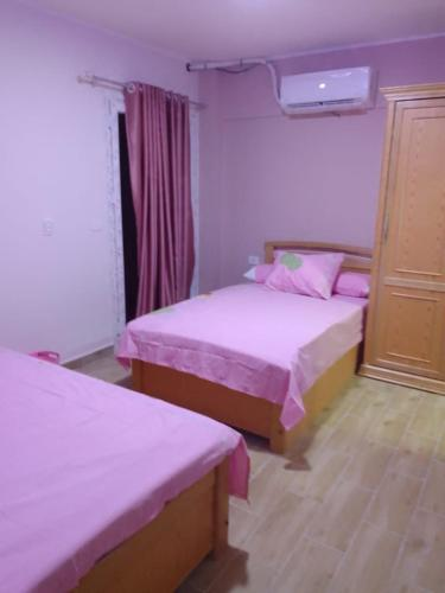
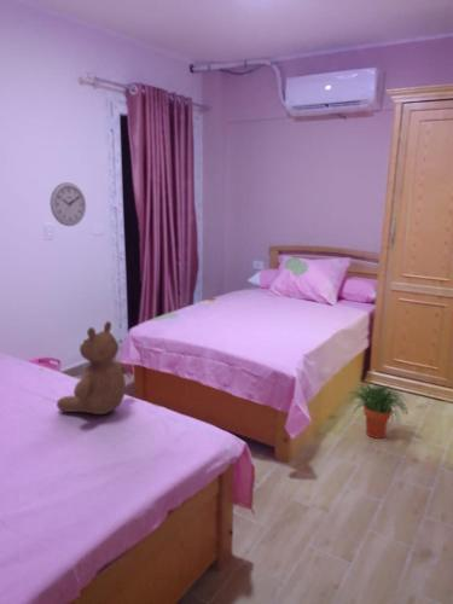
+ wall clock (69, 204)
+ potted plant (378, 410)
+ teddy bear (91, 366)
